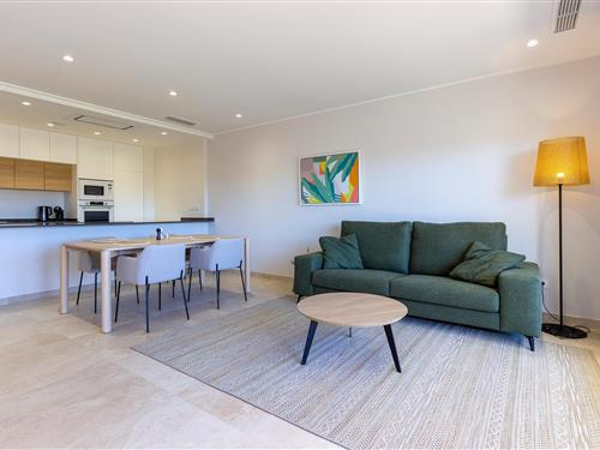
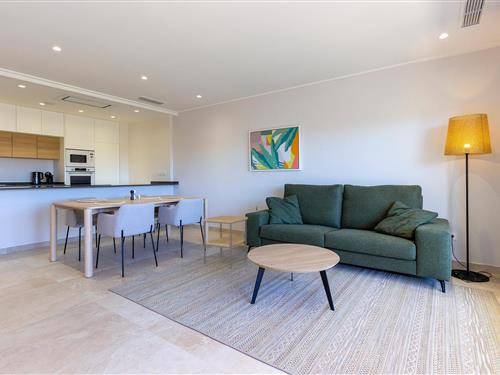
+ side table (226, 239)
